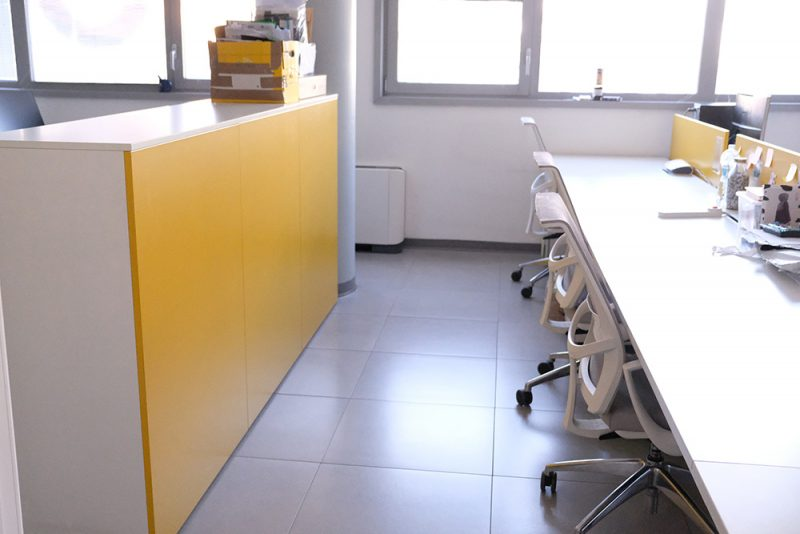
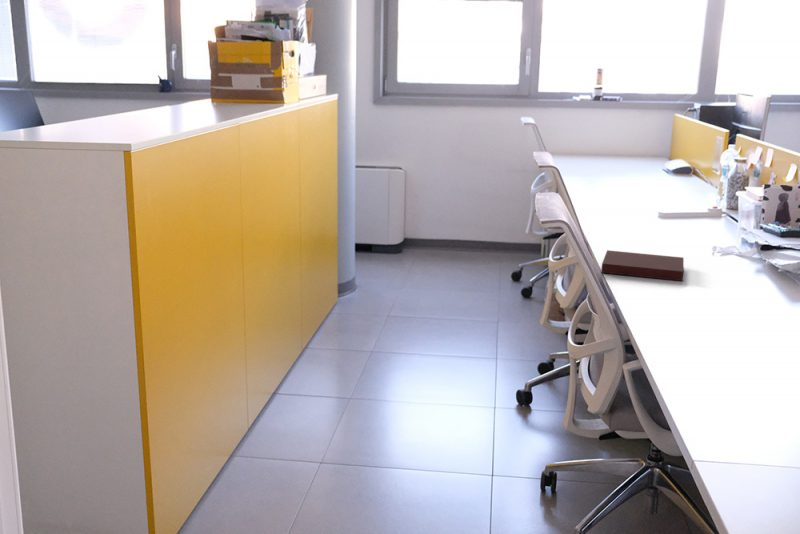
+ notebook (643, 265)
